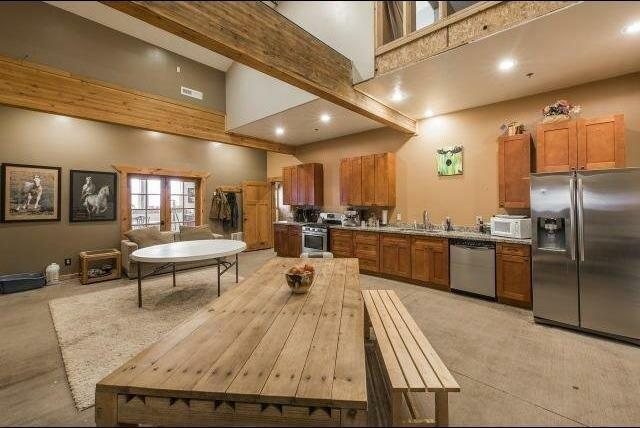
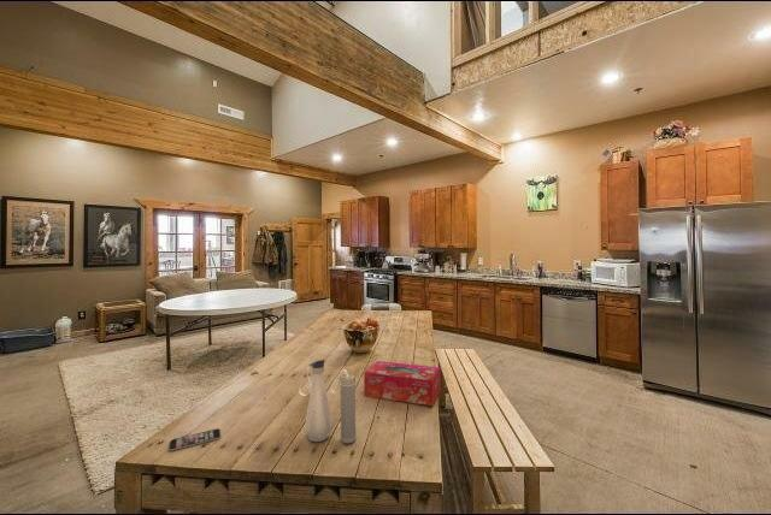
+ water bottle (326, 398)
+ smartphone (195, 438)
+ tissue box (402, 381)
